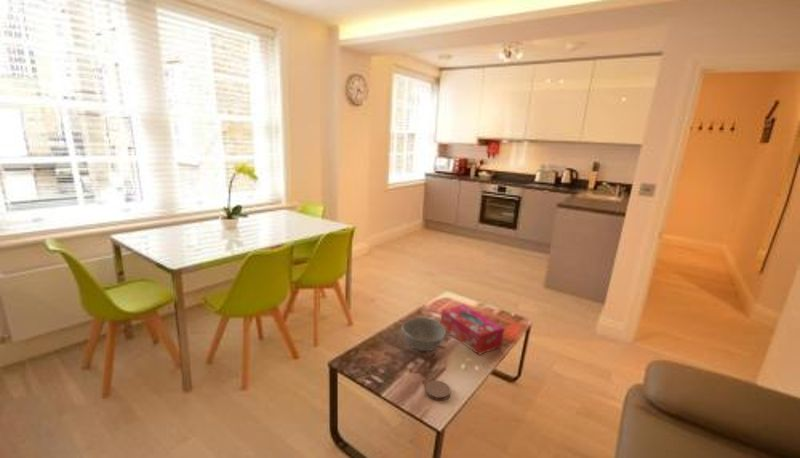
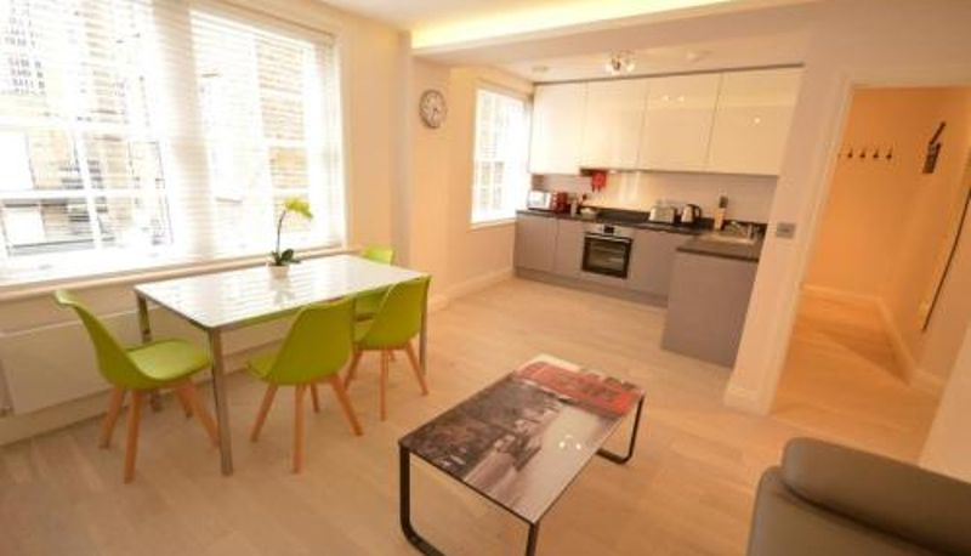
- coaster (437, 390)
- bowl (423, 337)
- tissue box (470, 327)
